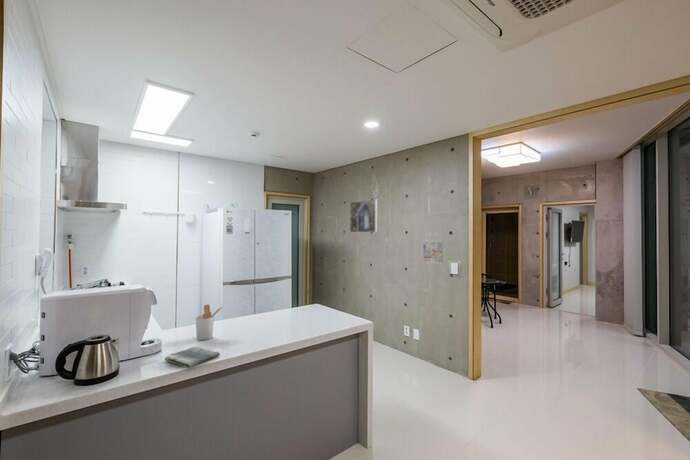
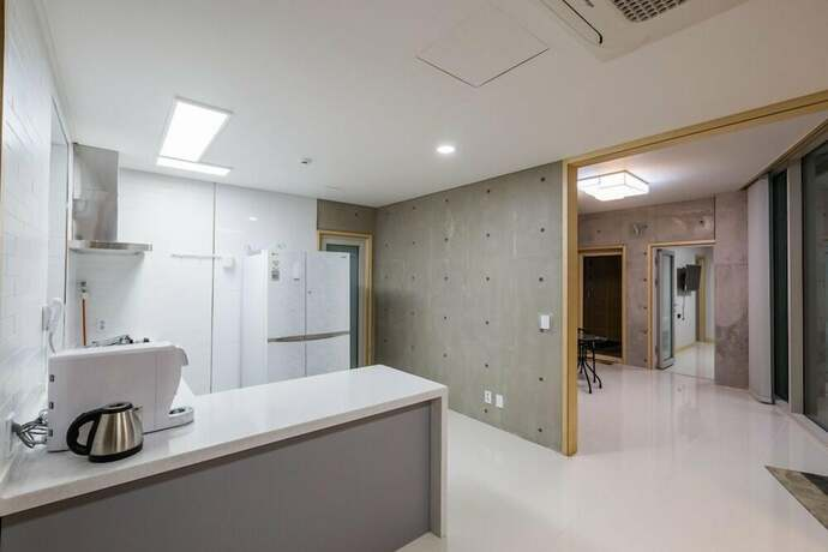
- utensil holder (209, 321)
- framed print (363, 216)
- dish towel (192, 355)
- calendar (432, 247)
